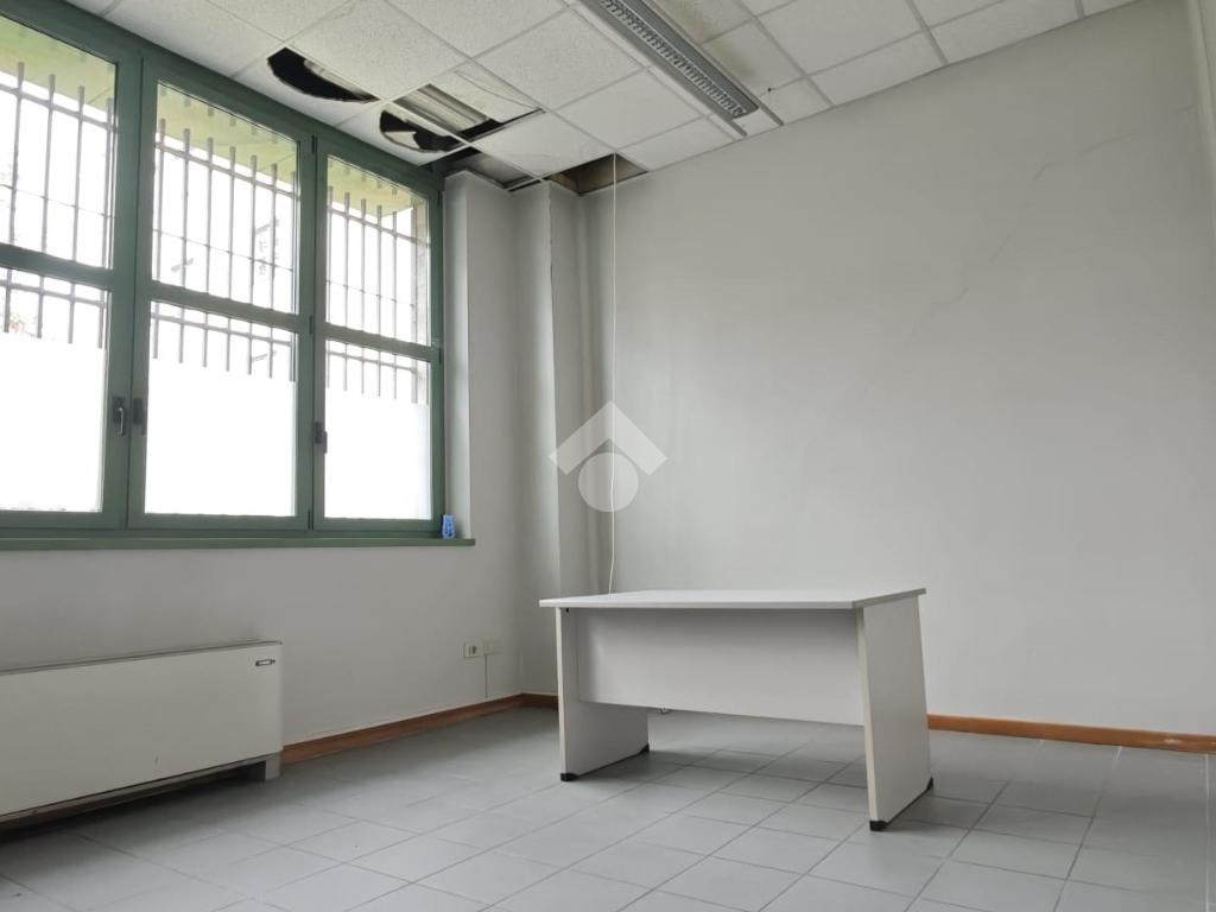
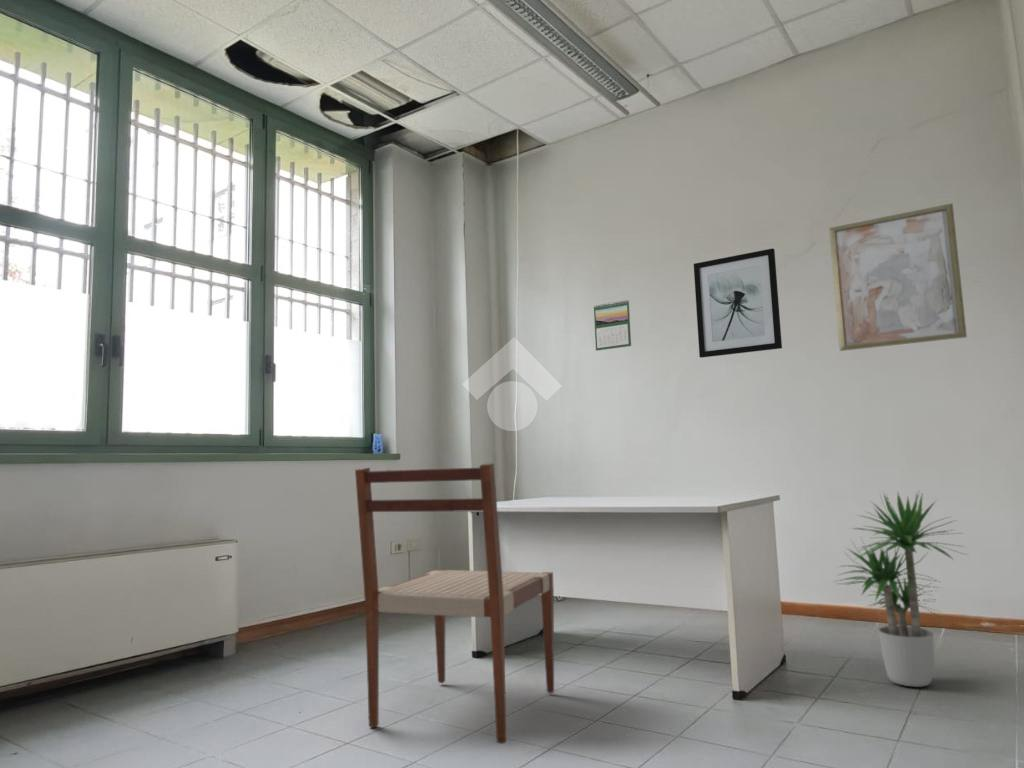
+ wall art (736, 304)
+ wall art (894, 279)
+ potted plant (901, 585)
+ chair (461, 585)
+ calendar (612, 325)
